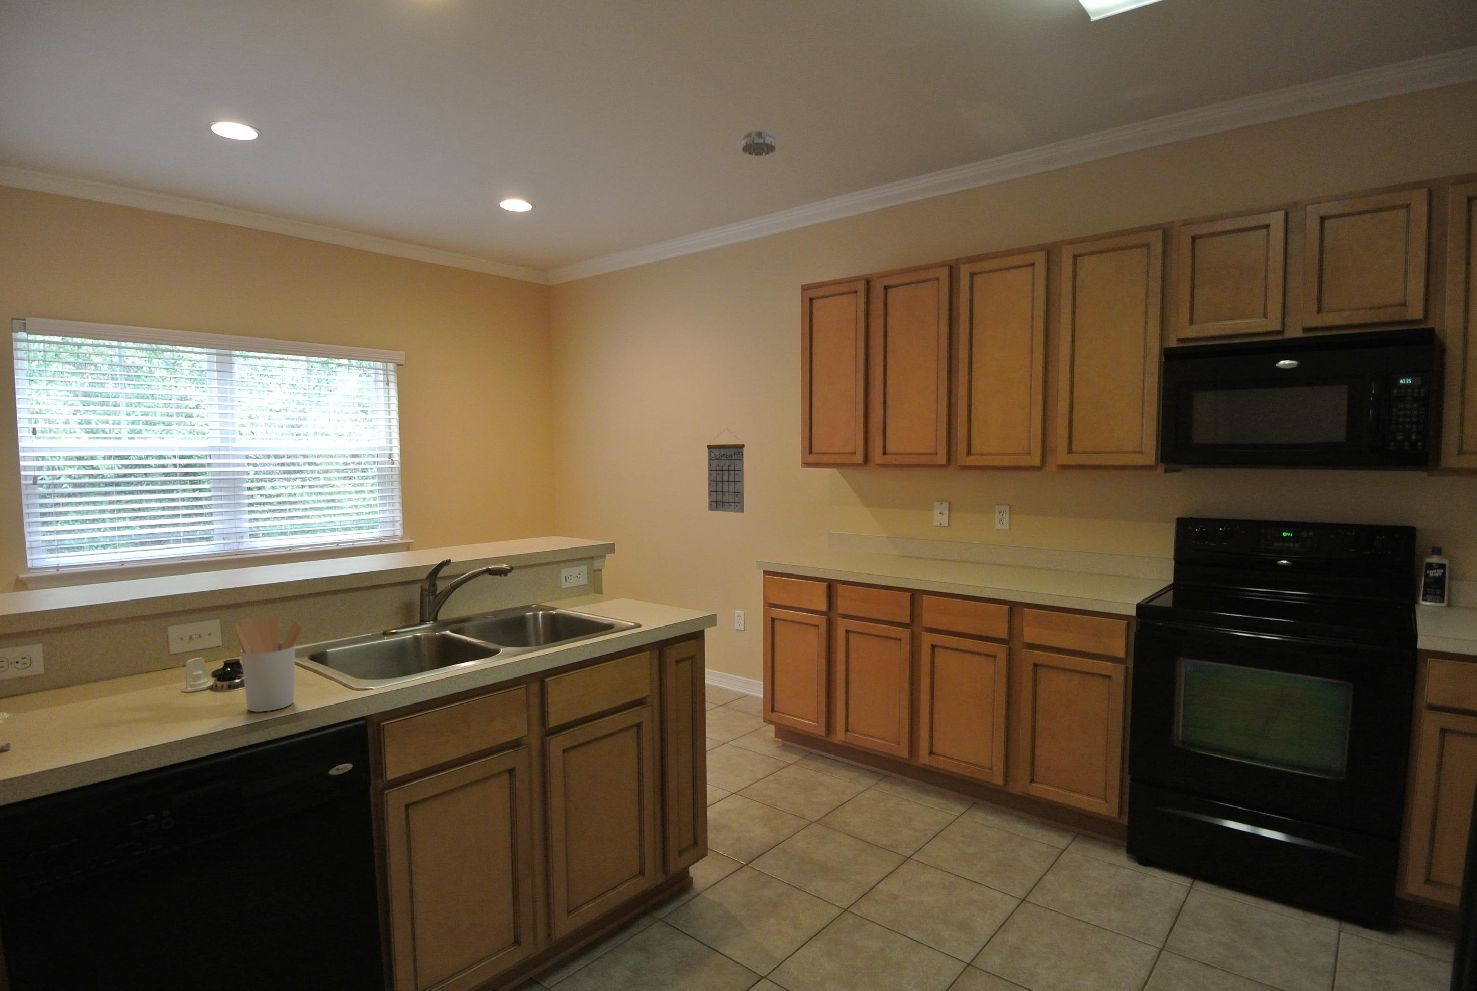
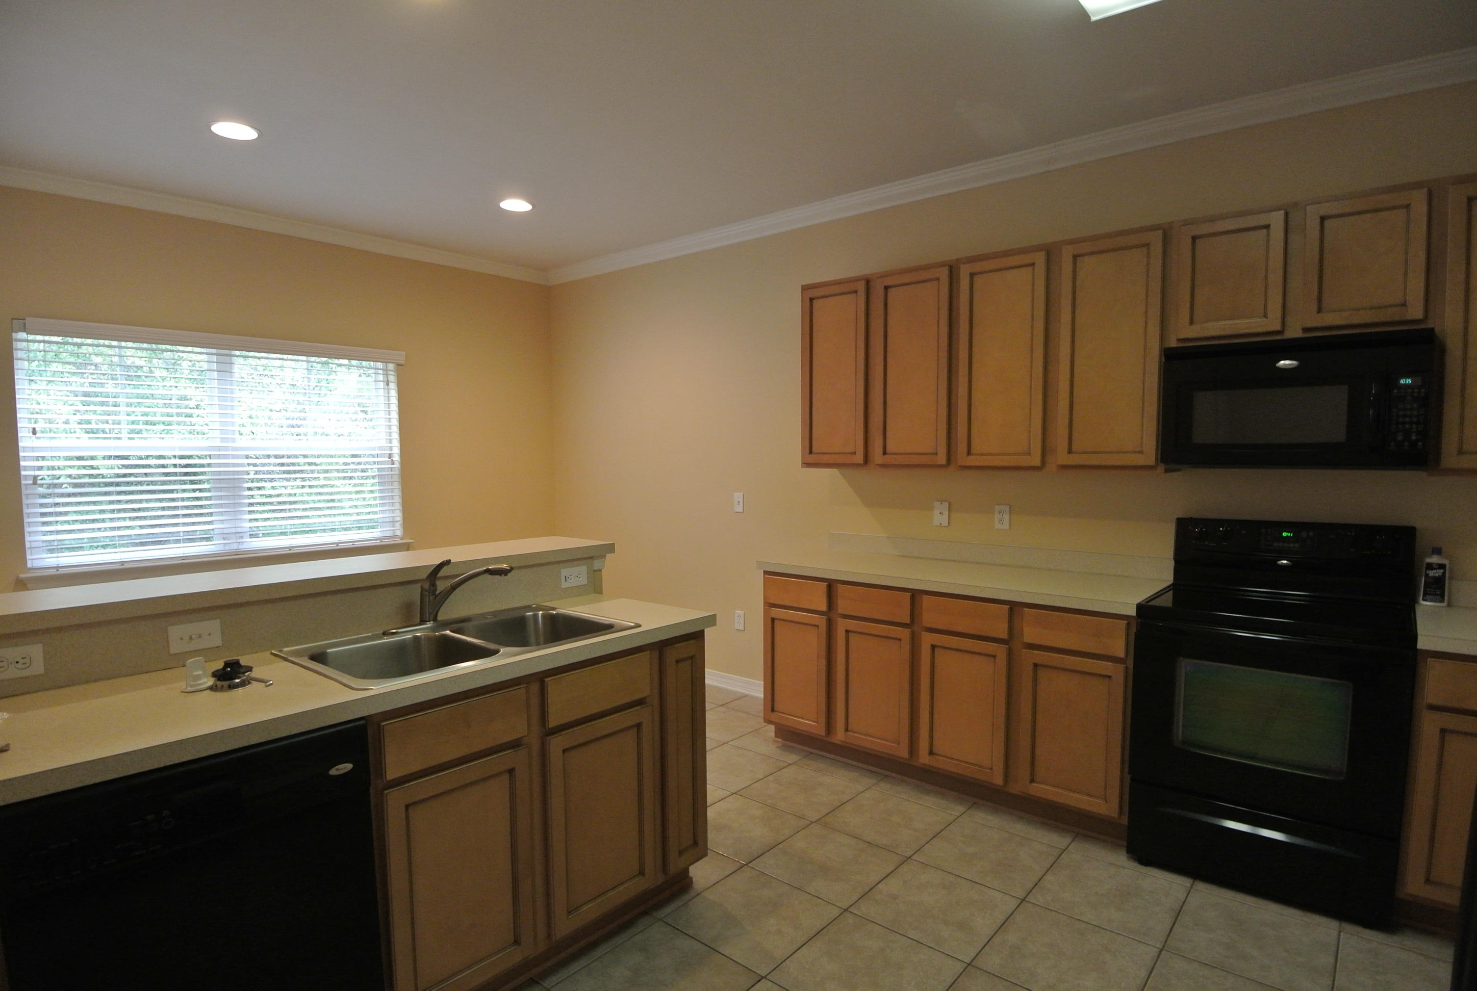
- calendar (726, 469)
- smoke detector (758, 143)
- utensil holder (266, 659)
